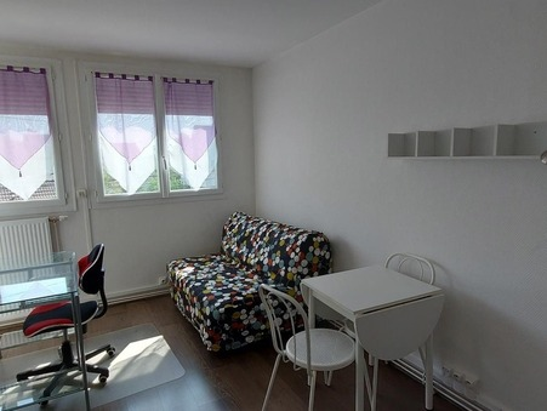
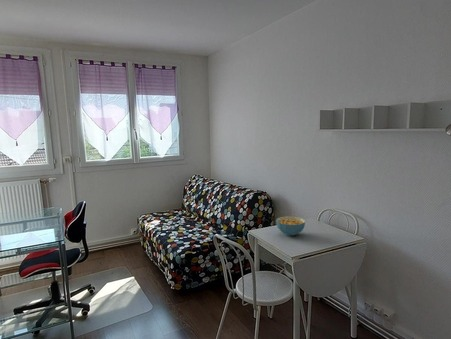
+ cereal bowl (290, 227)
